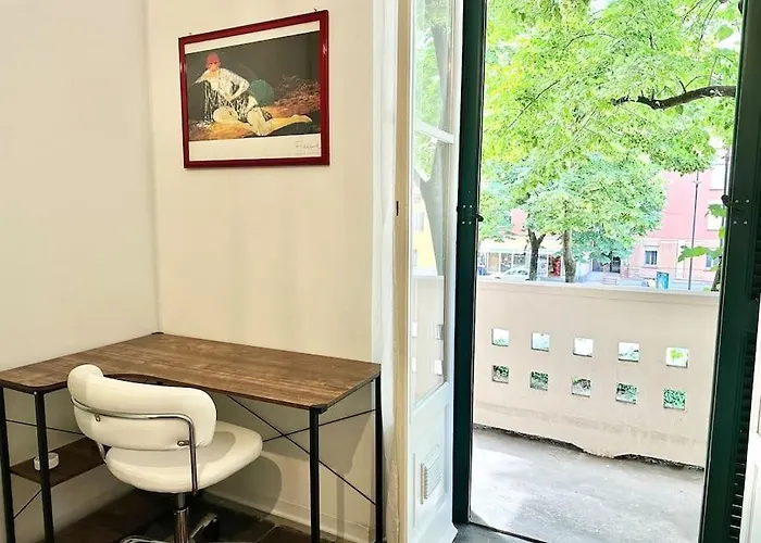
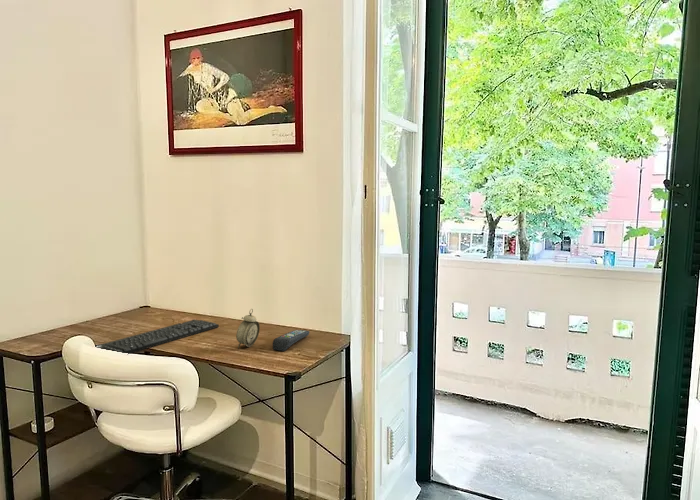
+ remote control (291, 338)
+ alarm clock (248, 327)
+ keyboard (160, 335)
